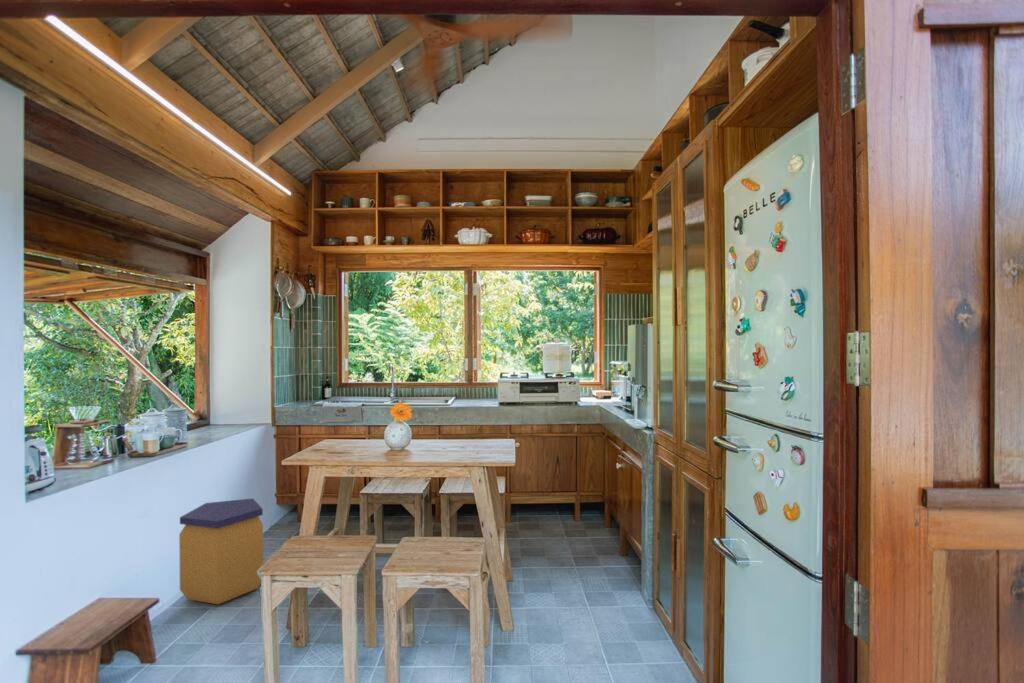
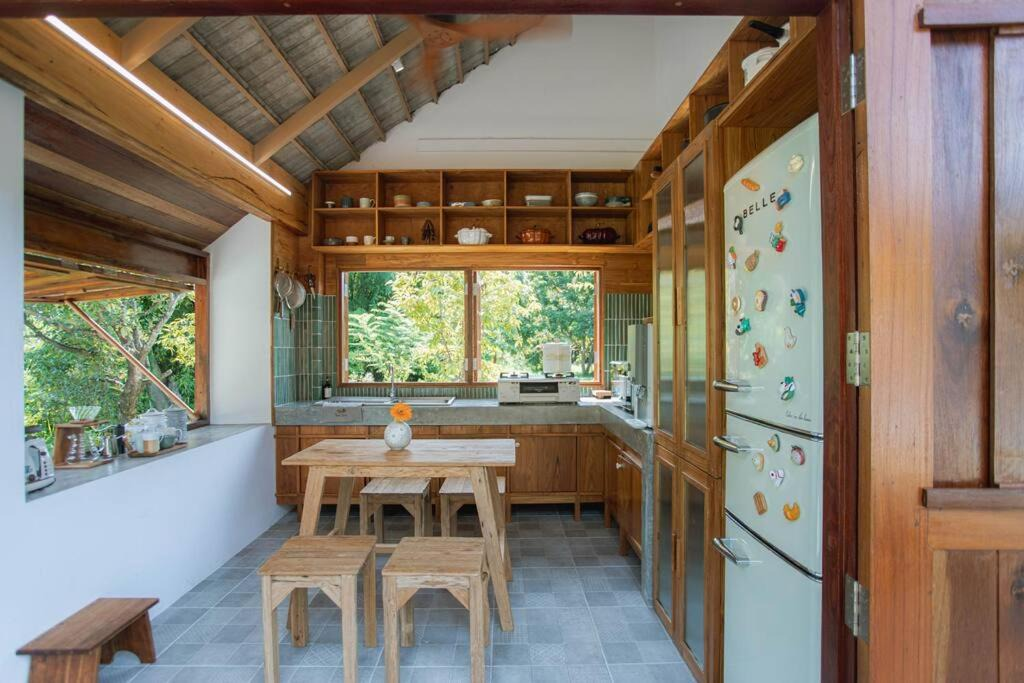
- trash can (227, 549)
